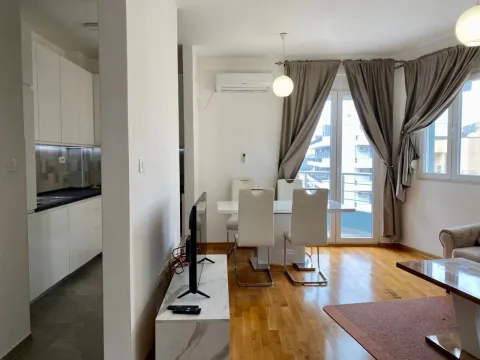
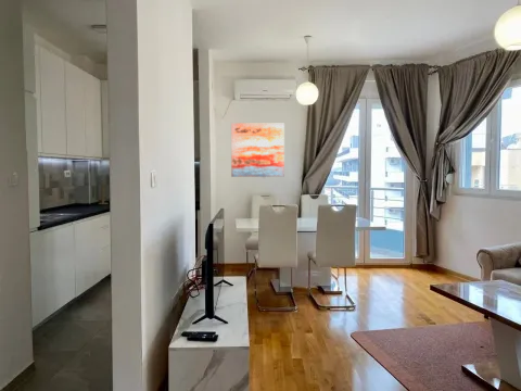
+ wall art (257, 150)
